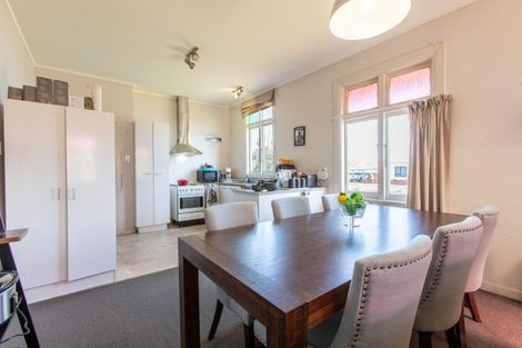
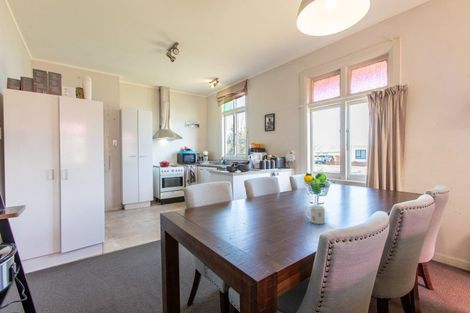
+ mug (314, 213)
